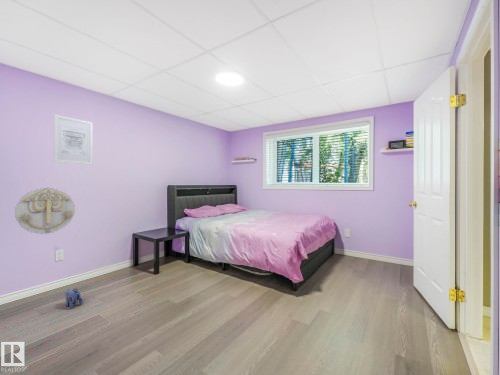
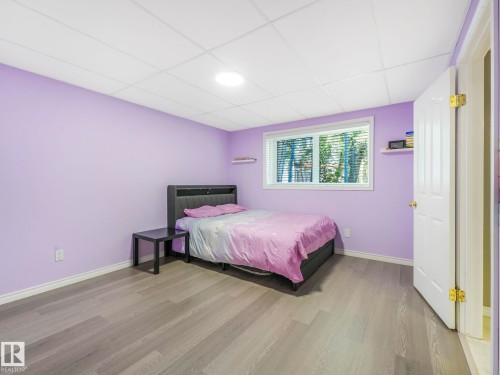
- wall decoration (47, 210)
- wall art (74, 141)
- plush toy (72, 297)
